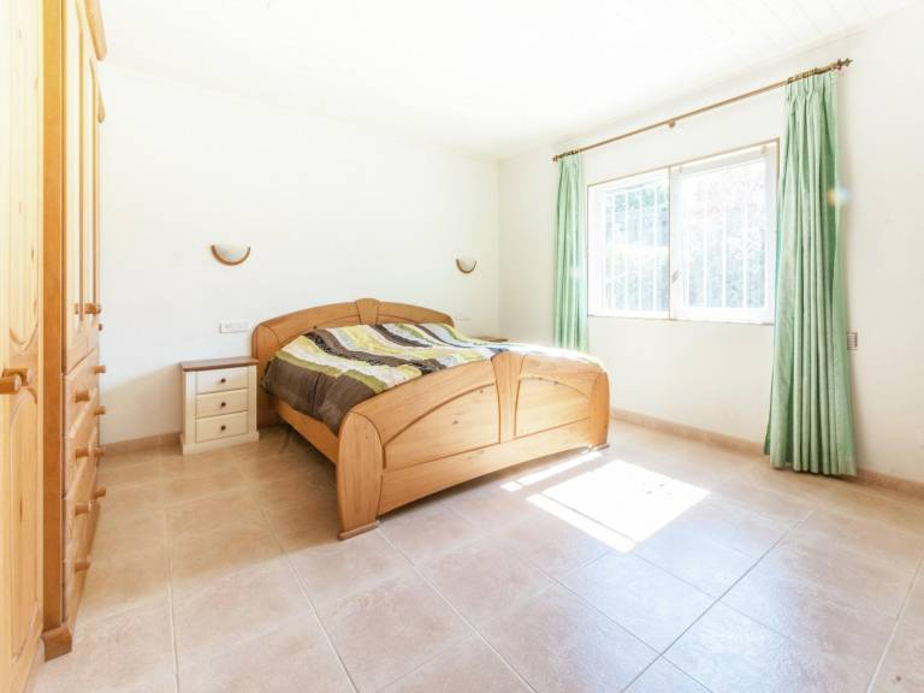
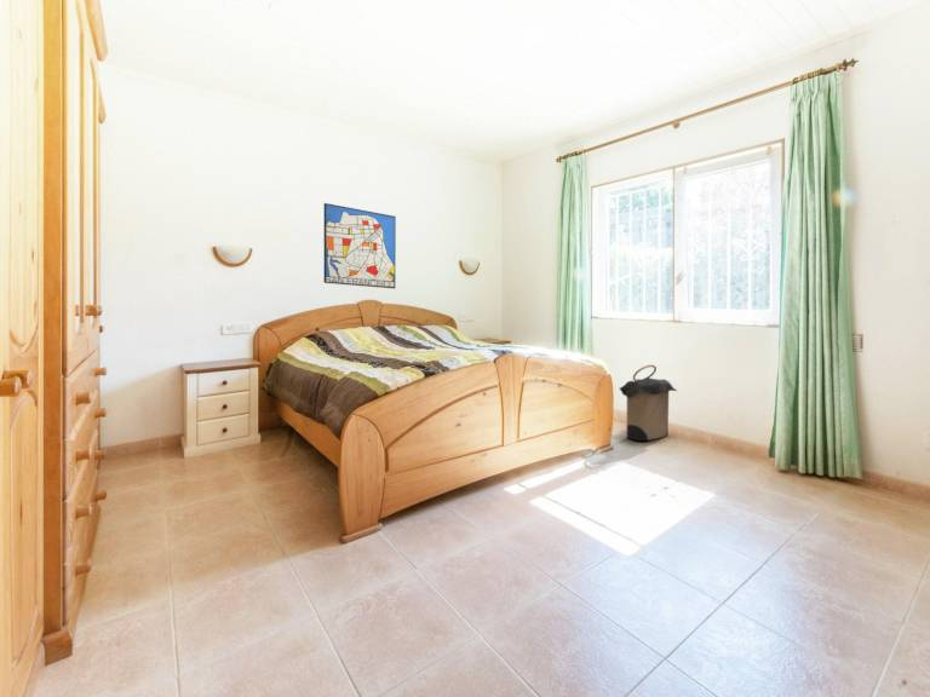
+ wall art (361, 247)
+ laundry hamper (647, 399)
